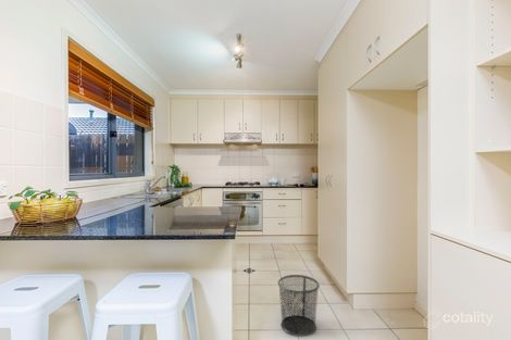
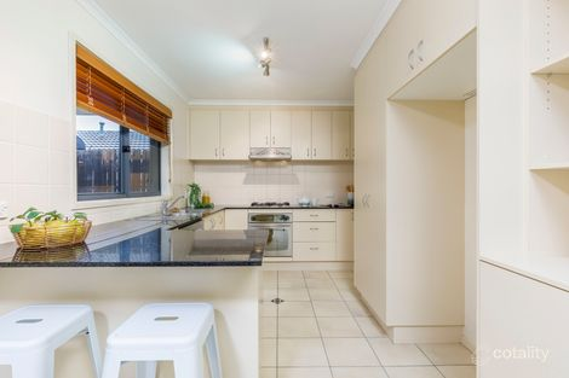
- waste bin (298, 304)
